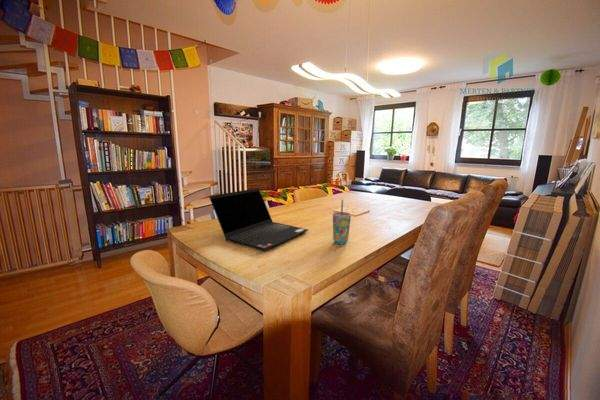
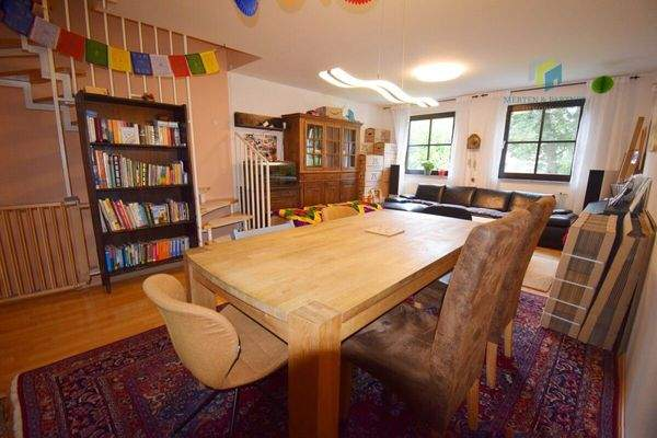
- cup (341, 221)
- laptop computer (261, 215)
